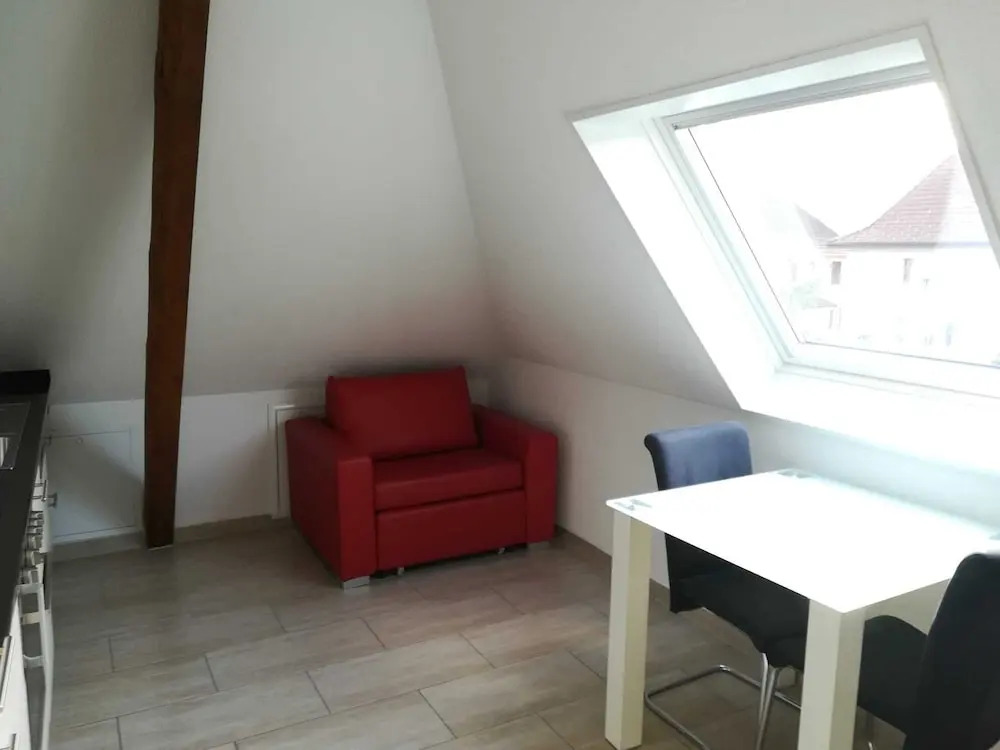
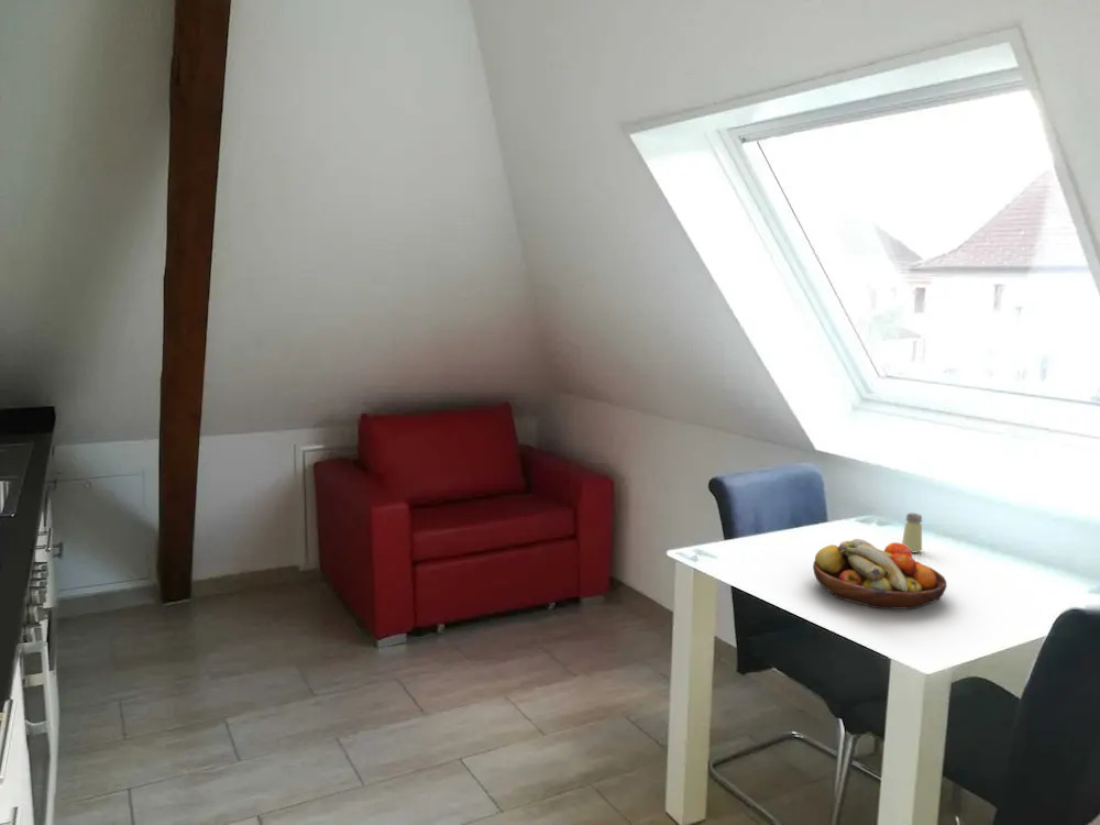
+ saltshaker (912, 531)
+ fruit bowl (879, 566)
